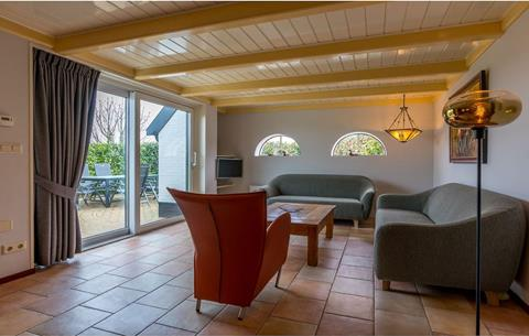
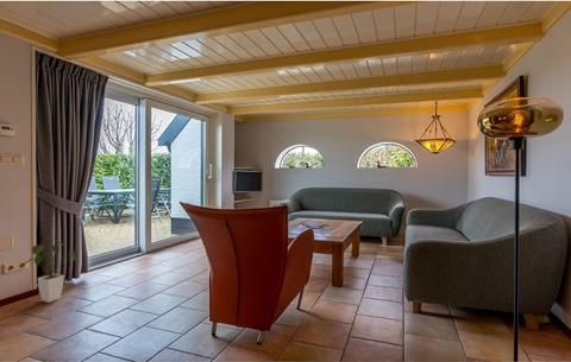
+ house plant (55, 269)
